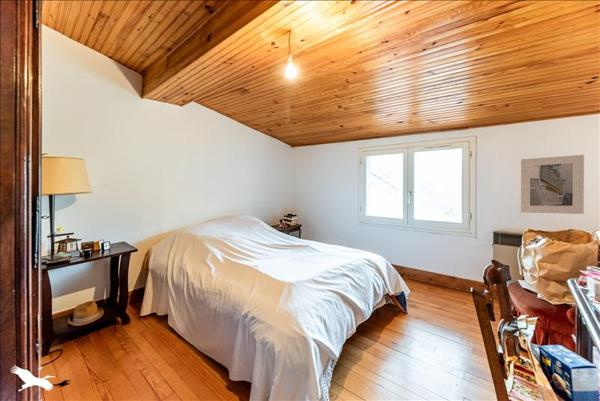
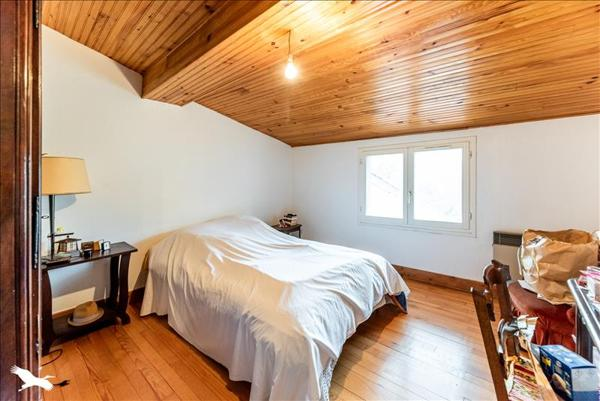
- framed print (550, 185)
